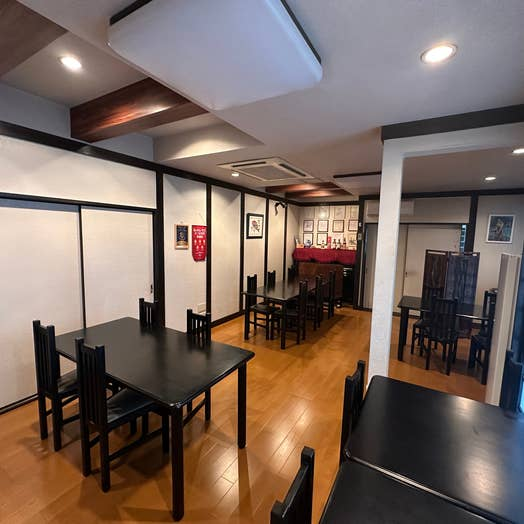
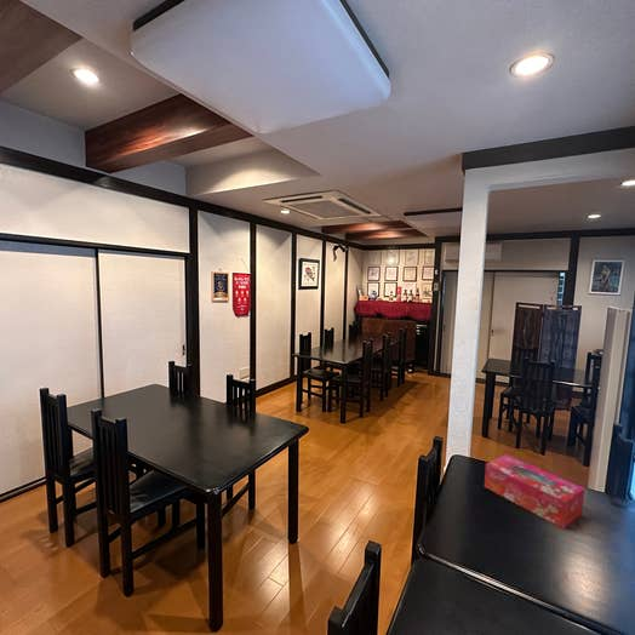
+ tissue box (531, 487)
